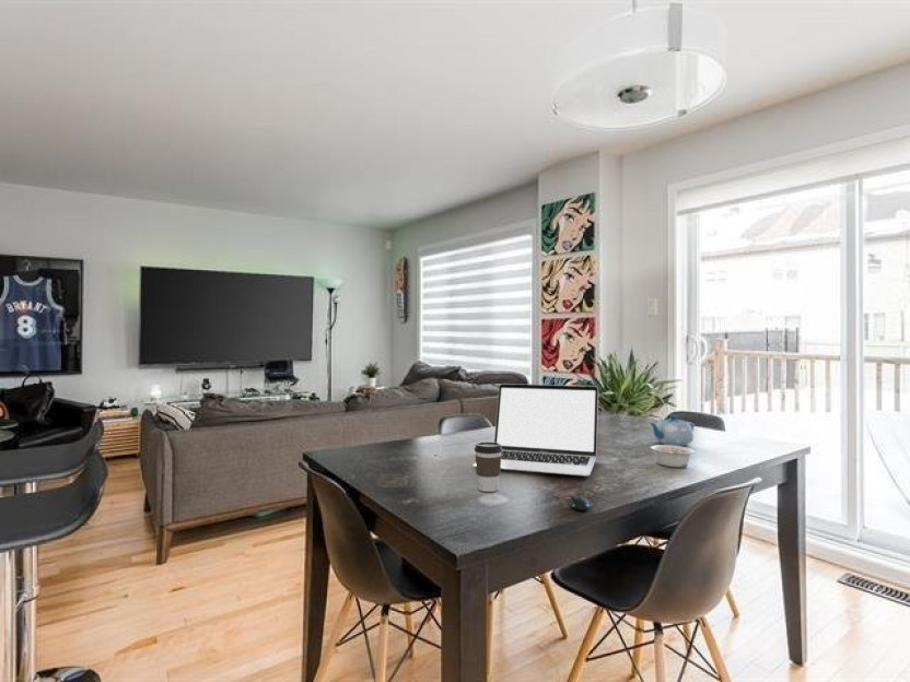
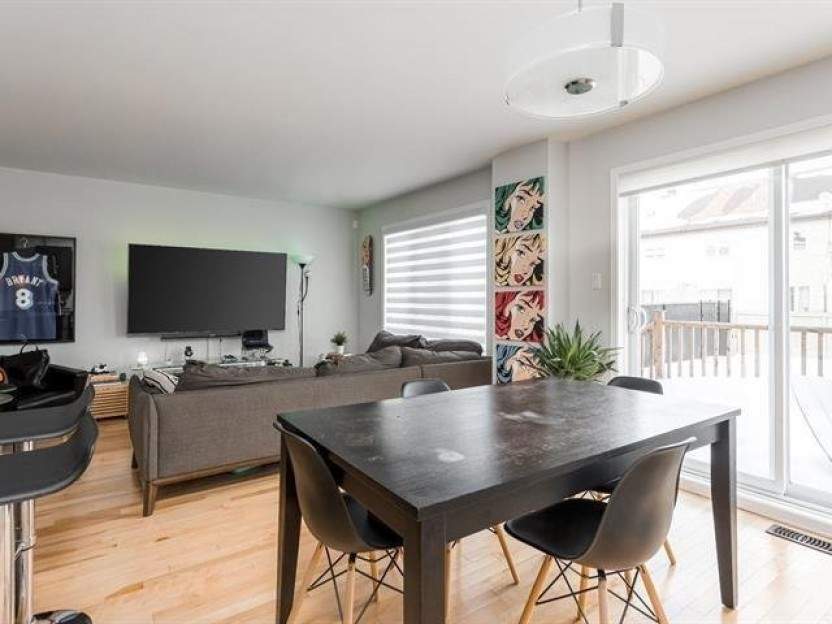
- legume (673, 455)
- coffee cup (488, 466)
- laptop (538, 424)
- chinaware (672, 430)
- mouse (581, 496)
